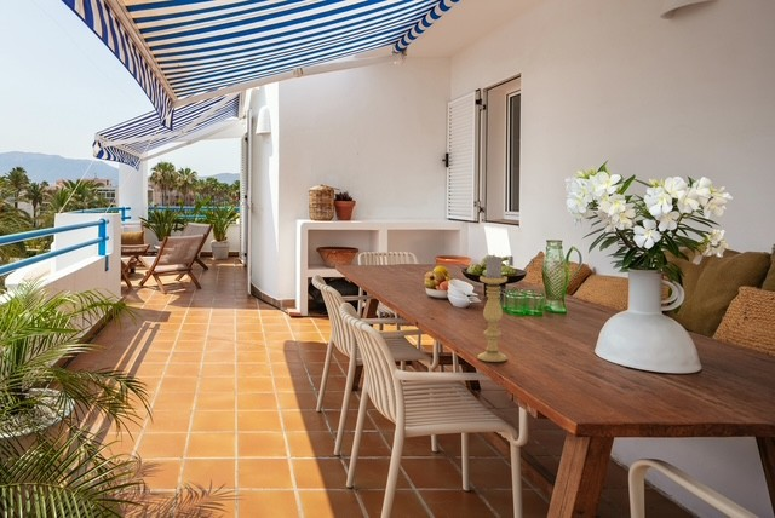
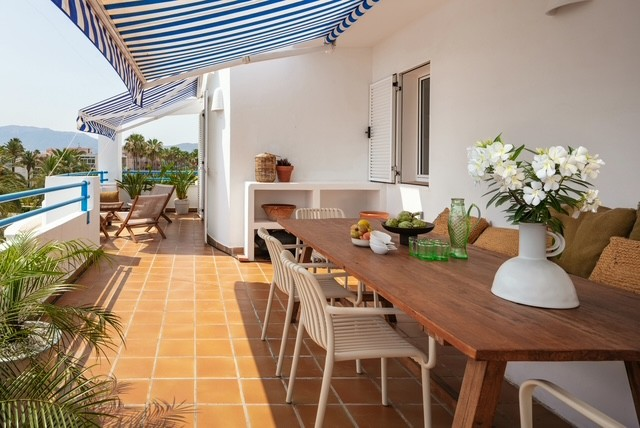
- candle holder (493, 306)
